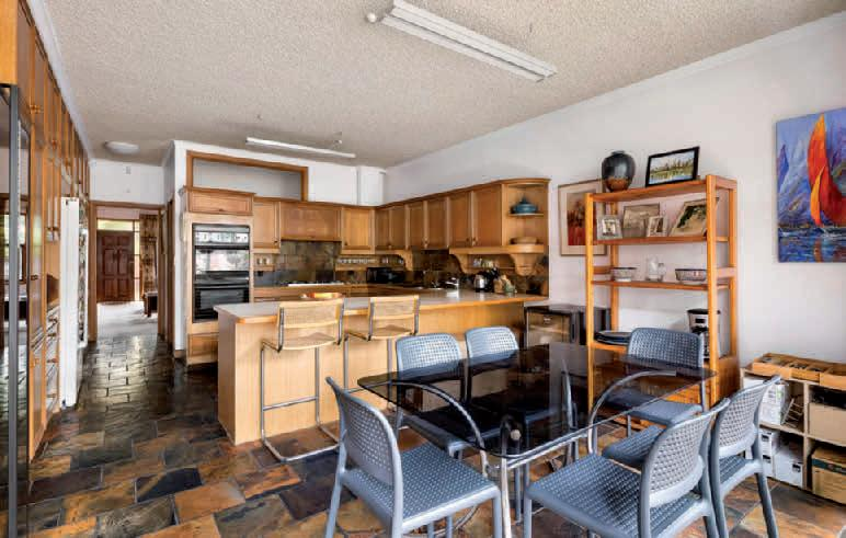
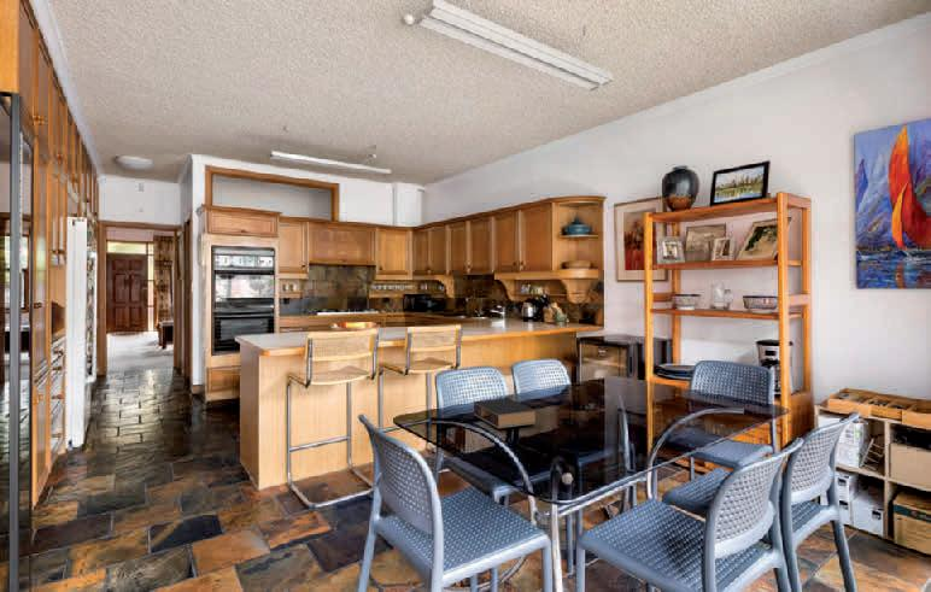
+ book (503, 412)
